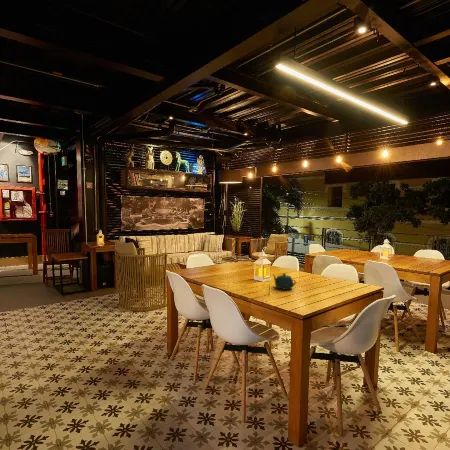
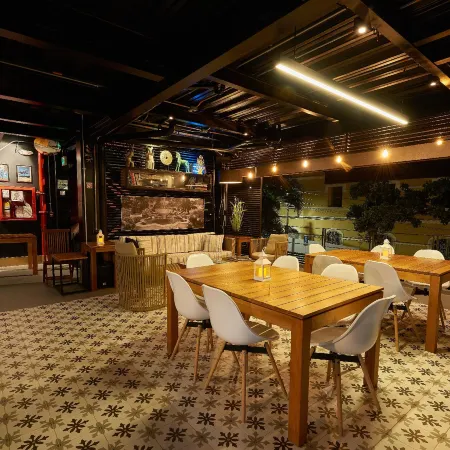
- teapot (283, 280)
